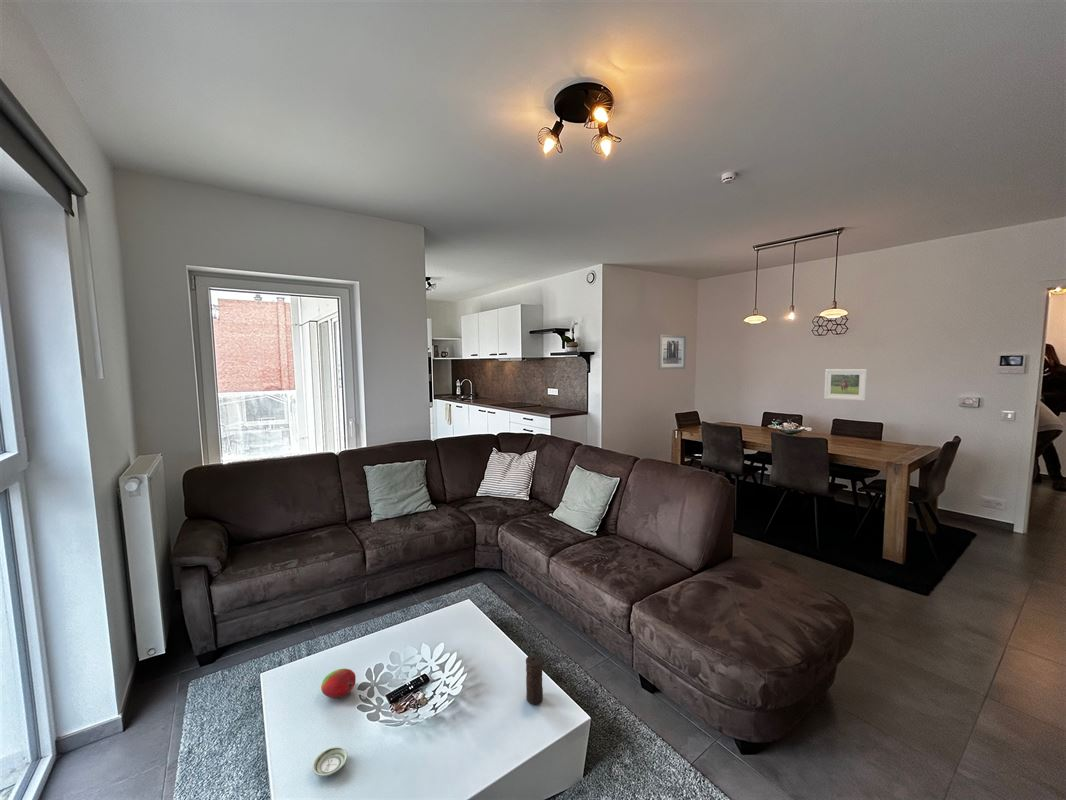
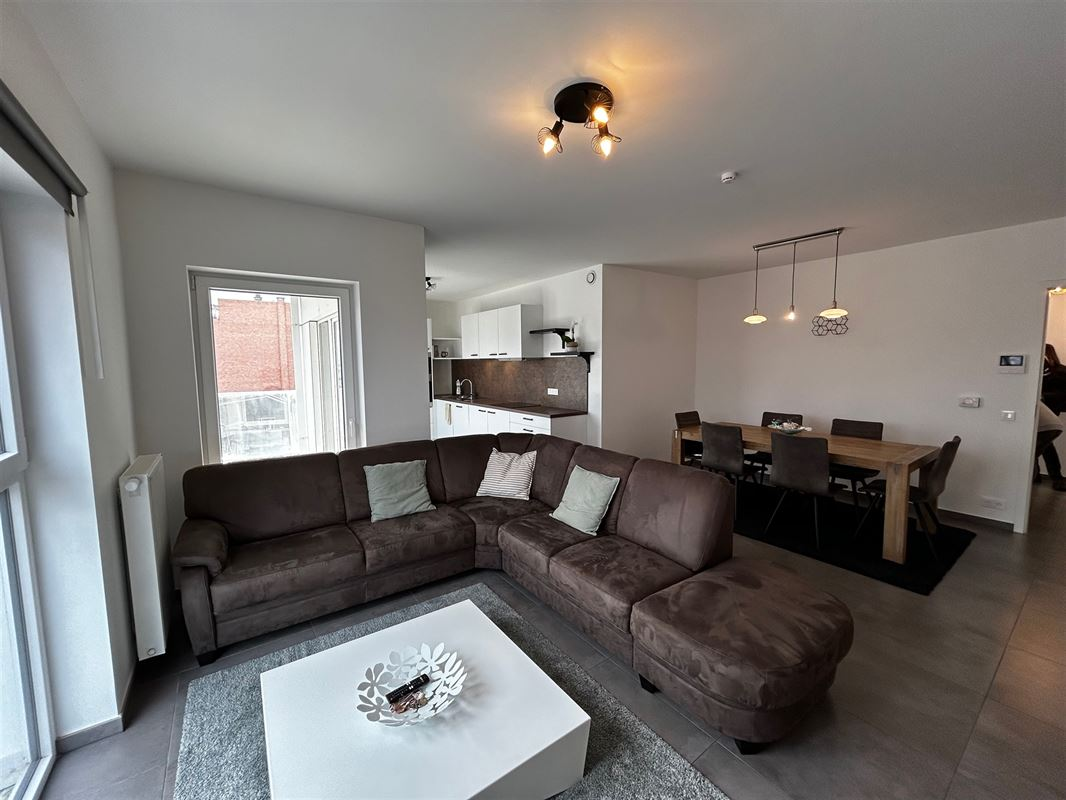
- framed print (844, 384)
- candle (534, 679)
- saucer (330, 763)
- fruit (337, 682)
- wall art (672, 352)
